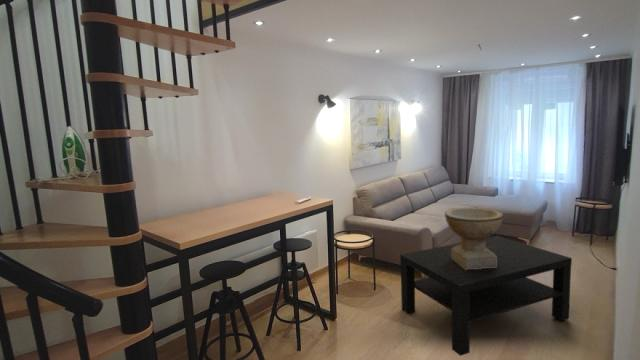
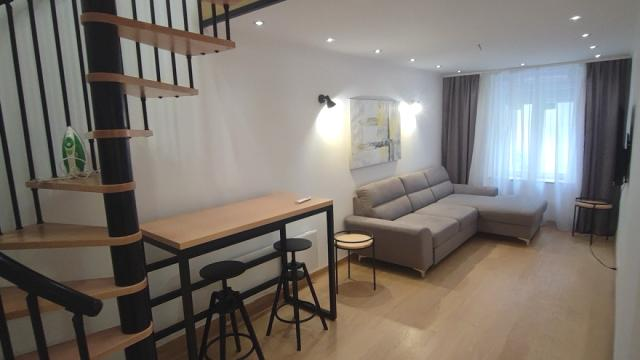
- coffee table (481, 285)
- decorative bowl (472, 237)
